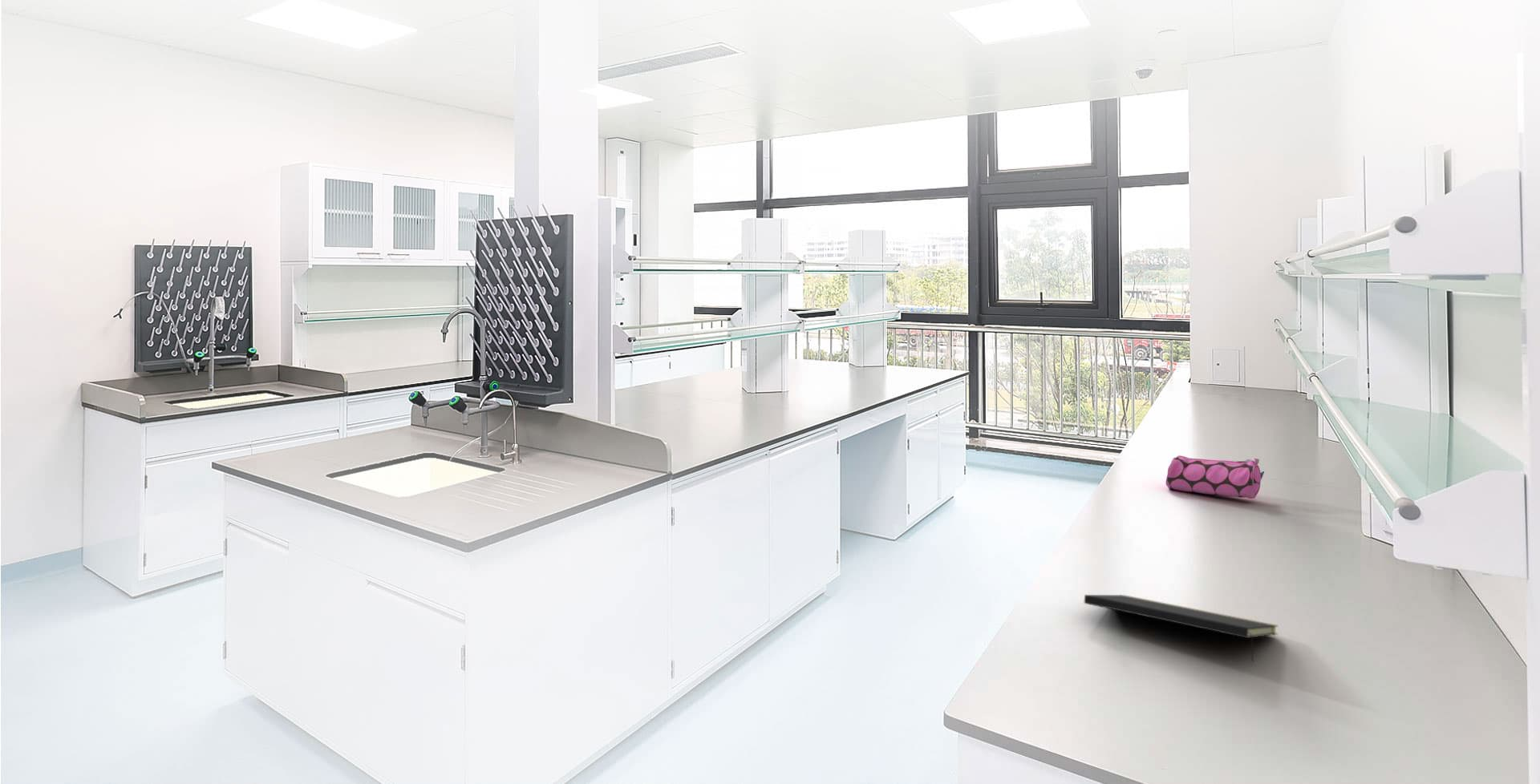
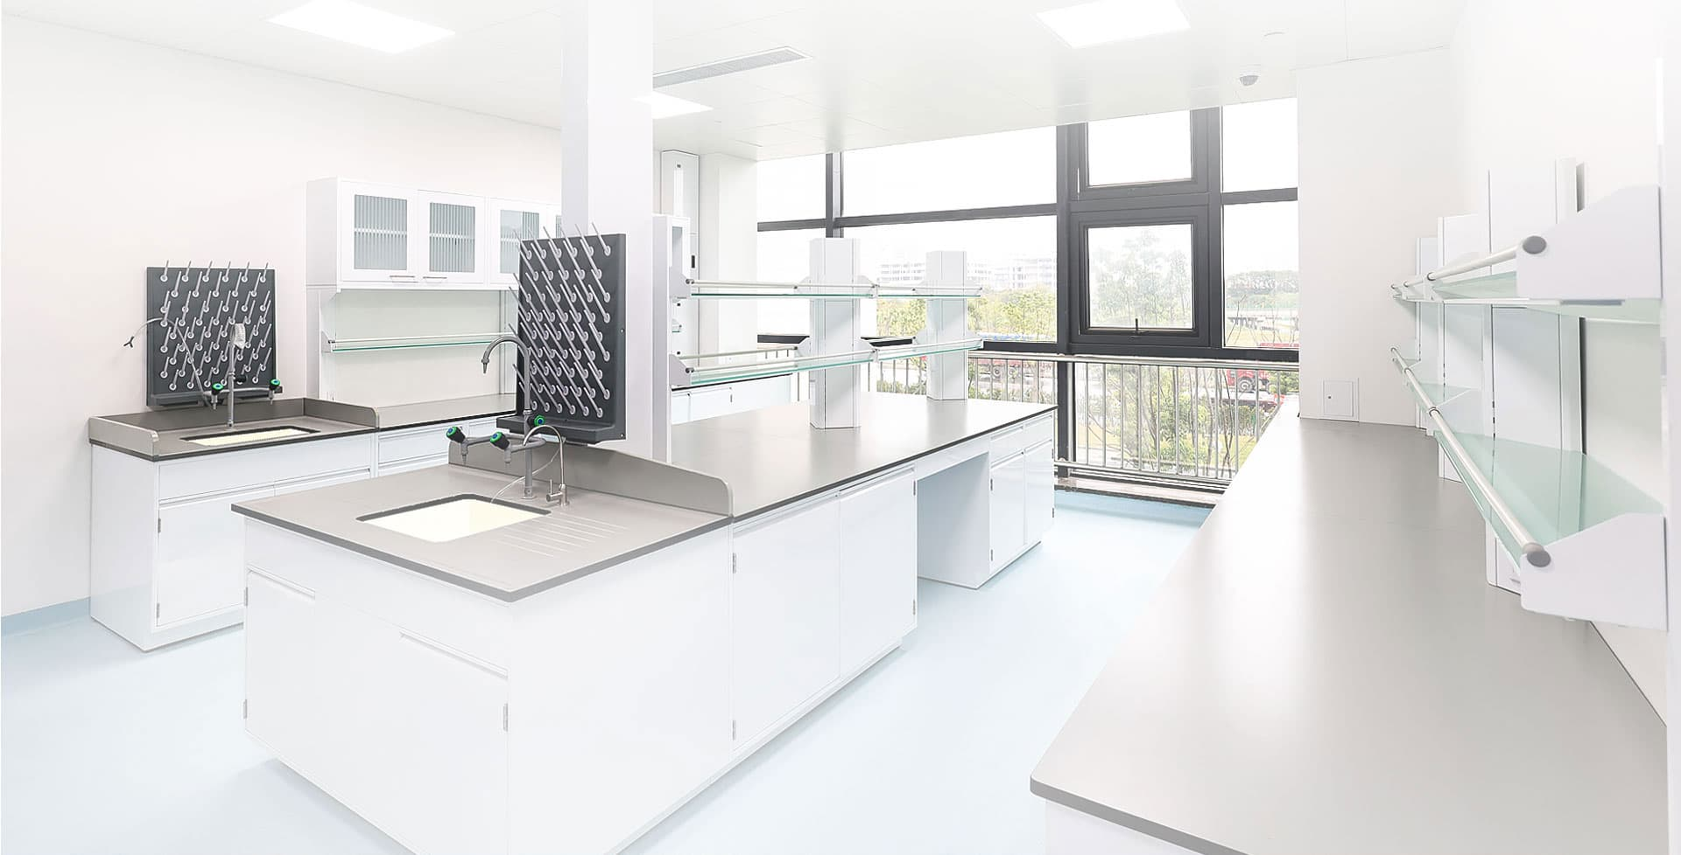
- notepad (1178, 614)
- pencil case (1212, 475)
